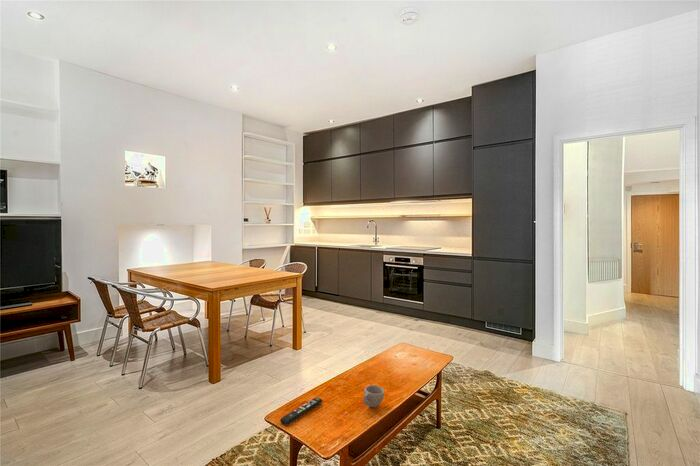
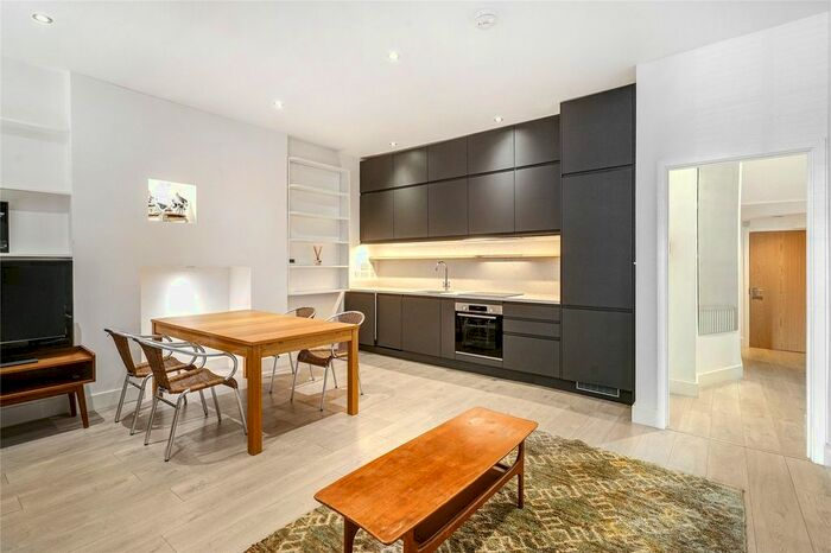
- cup (372, 398)
- remote control (302, 409)
